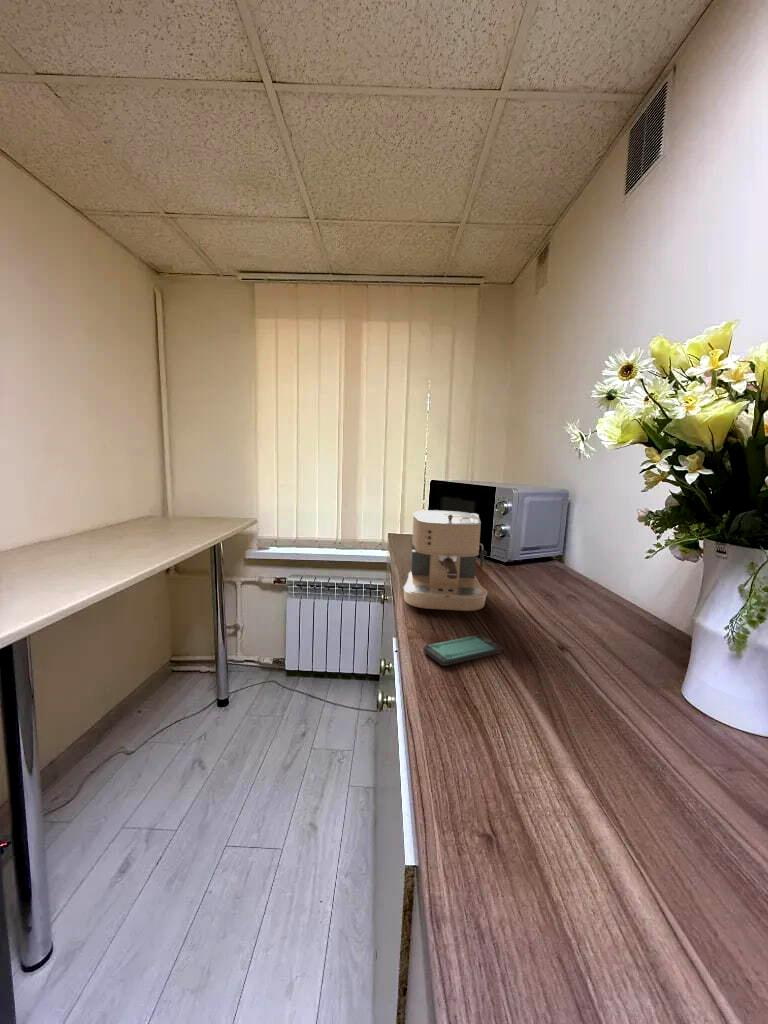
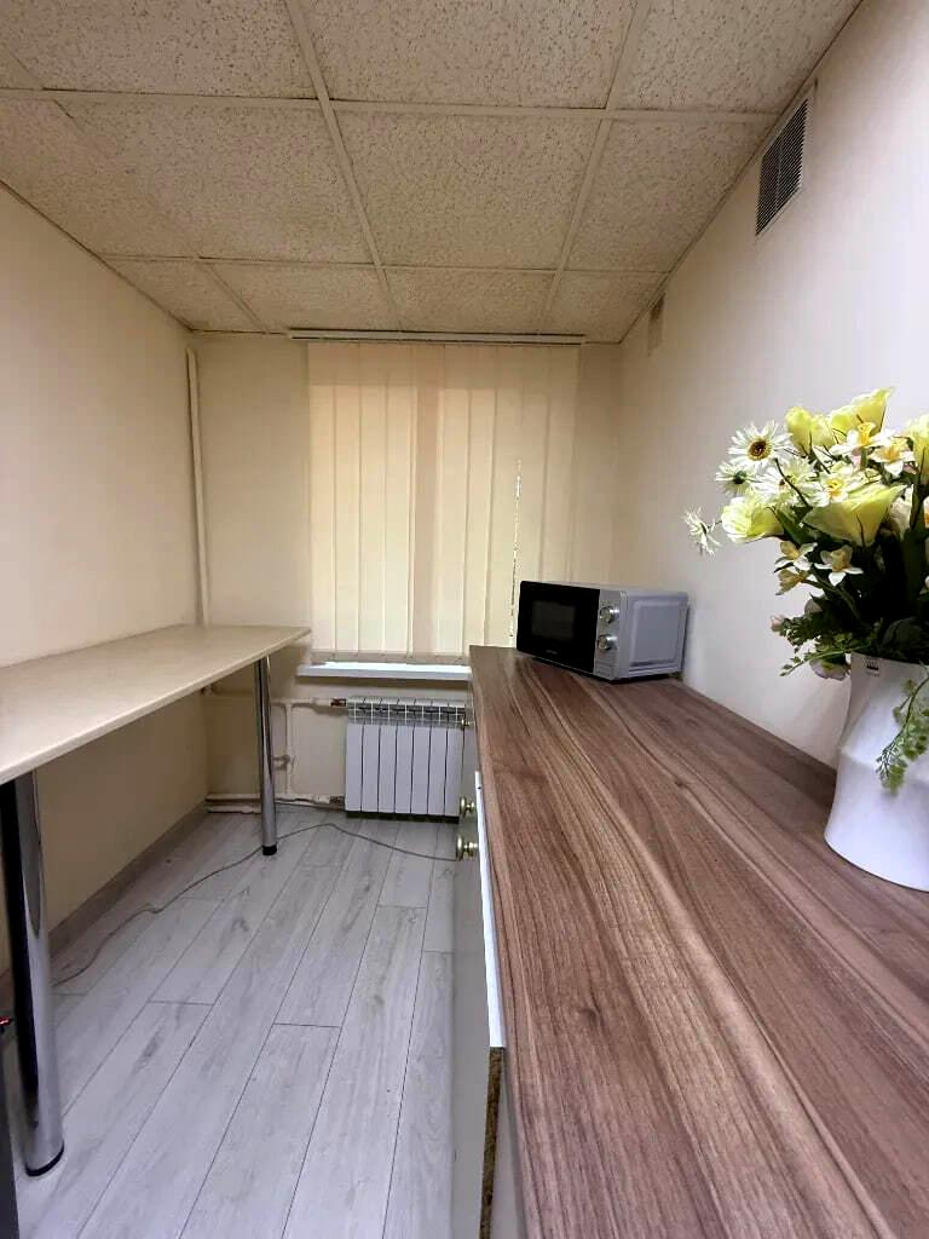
- coffee maker (445, 555)
- smartphone (462, 648)
